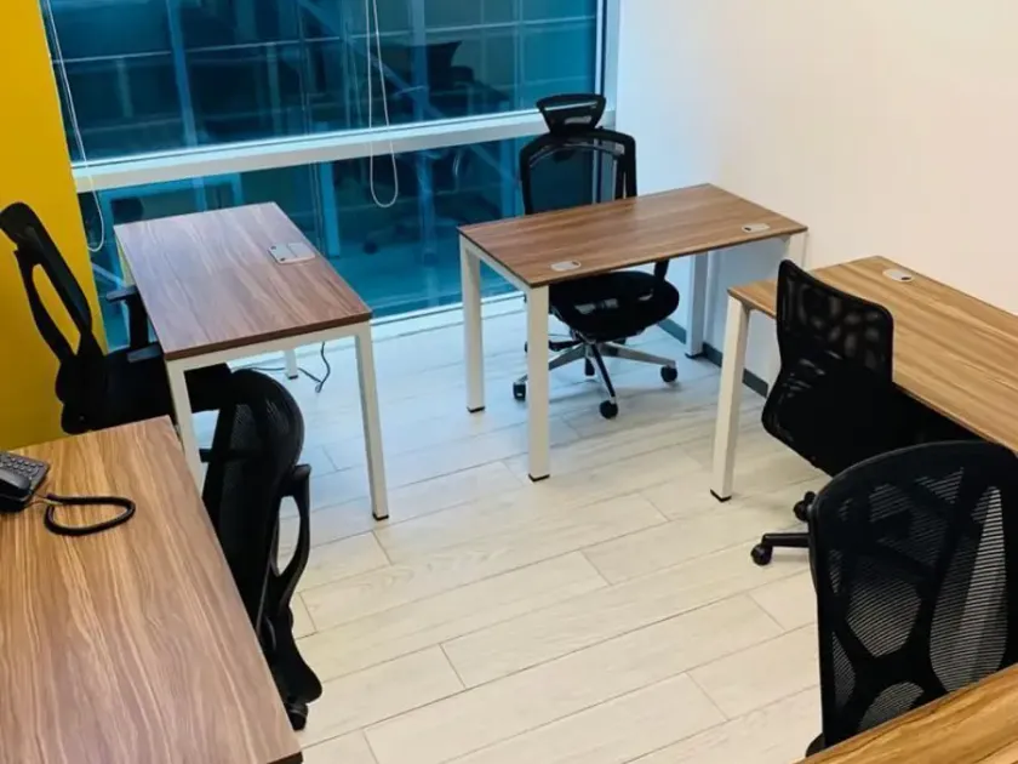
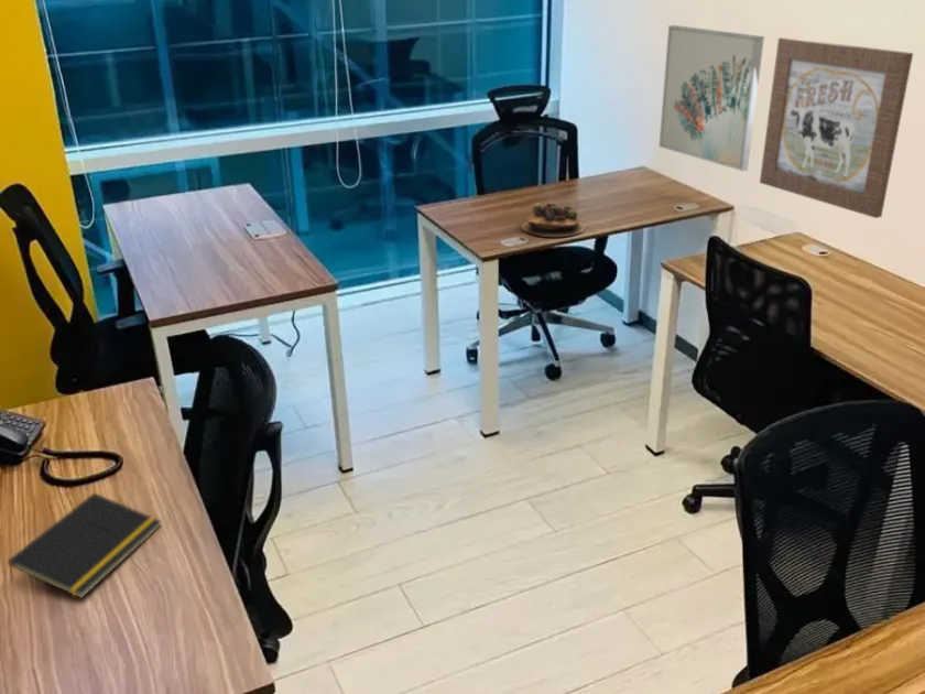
+ notepad (88, 542)
+ wall art (707, 96)
+ wall art (828, 124)
+ succulent plant (553, 216)
